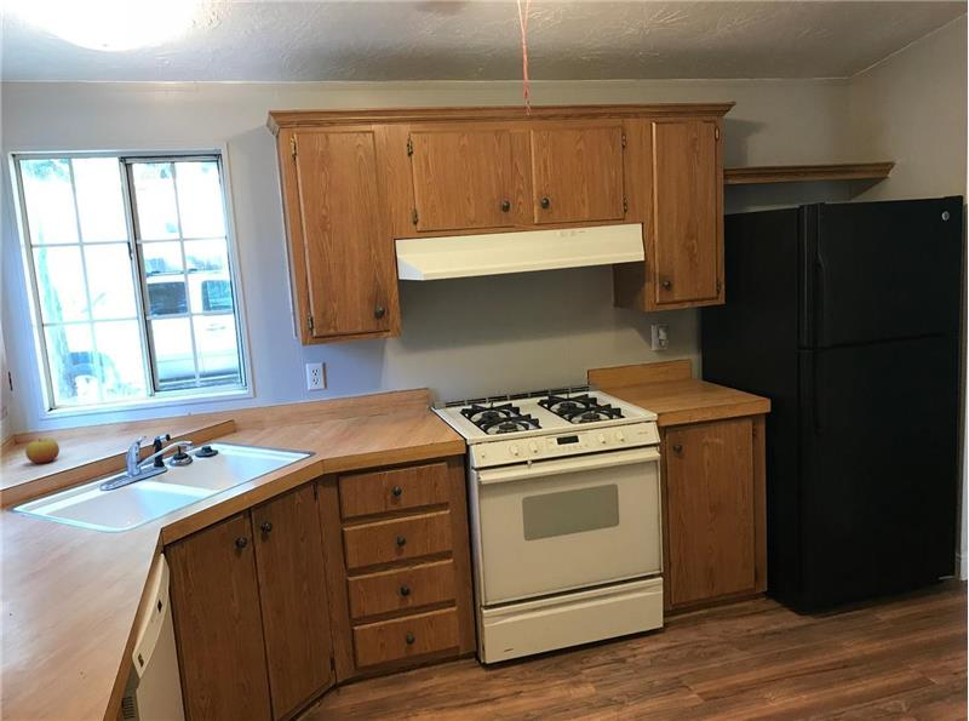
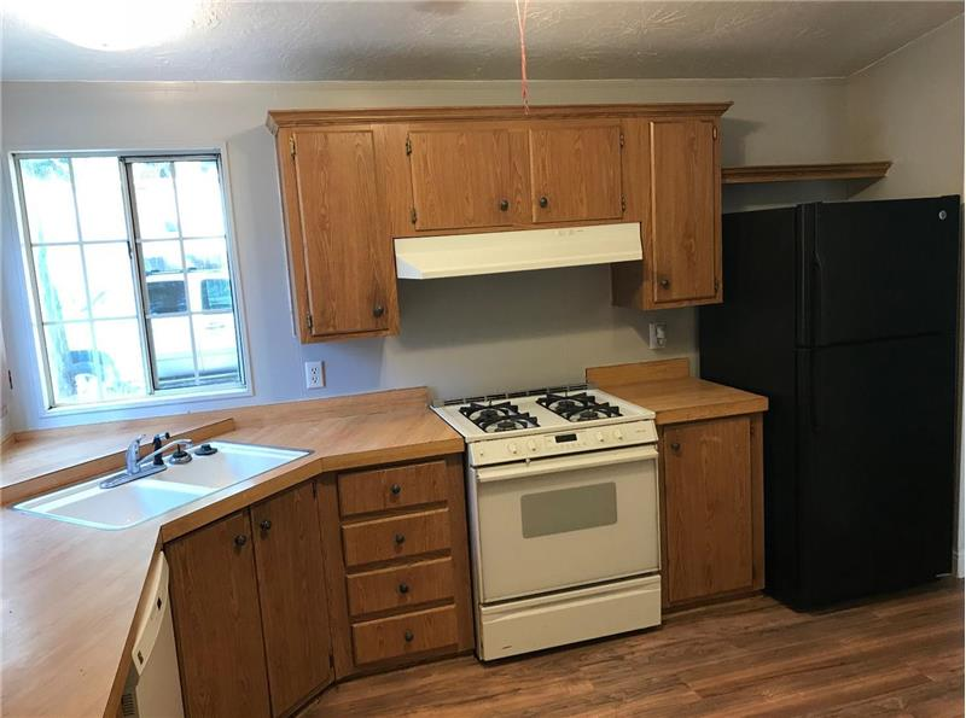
- apple (42, 450)
